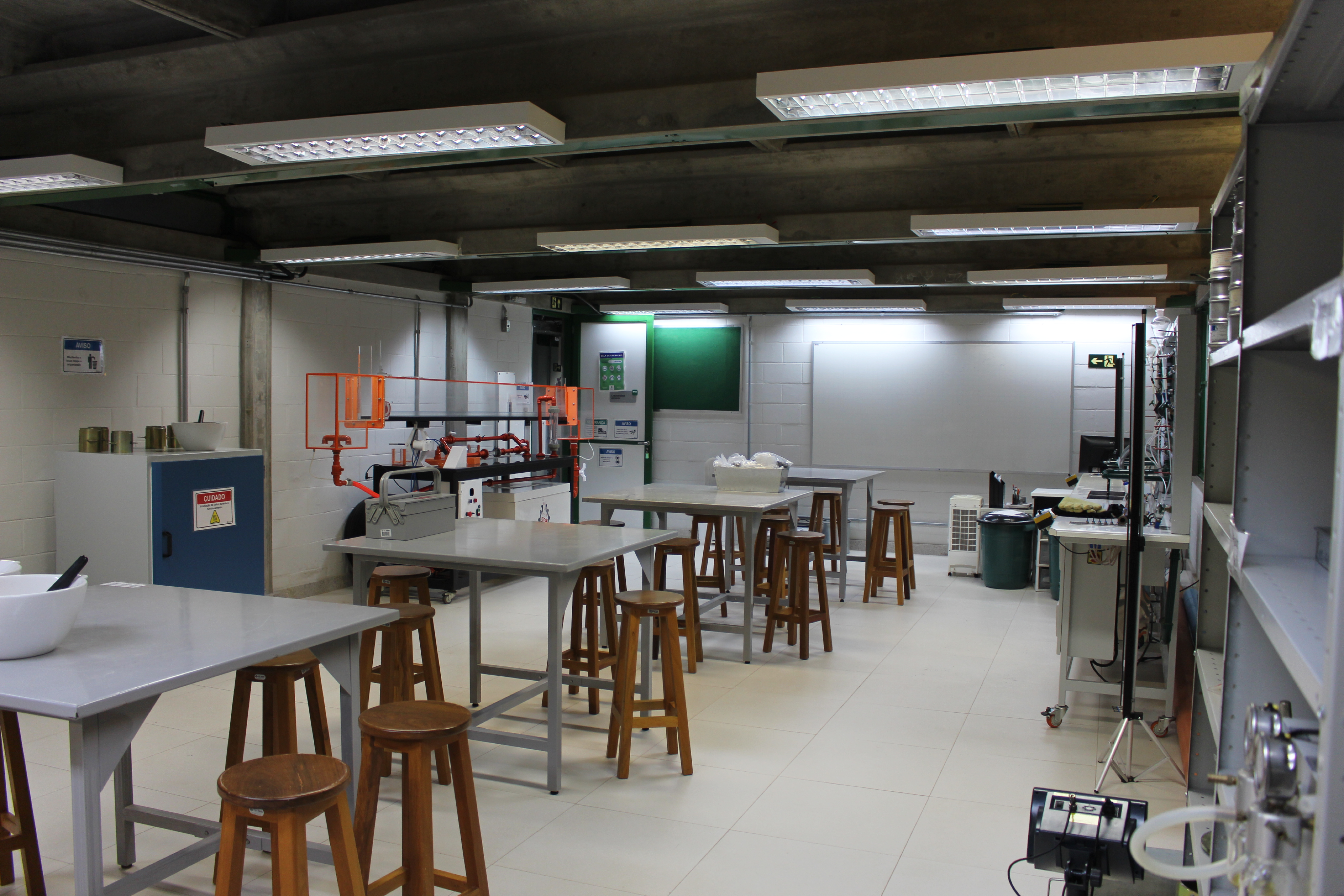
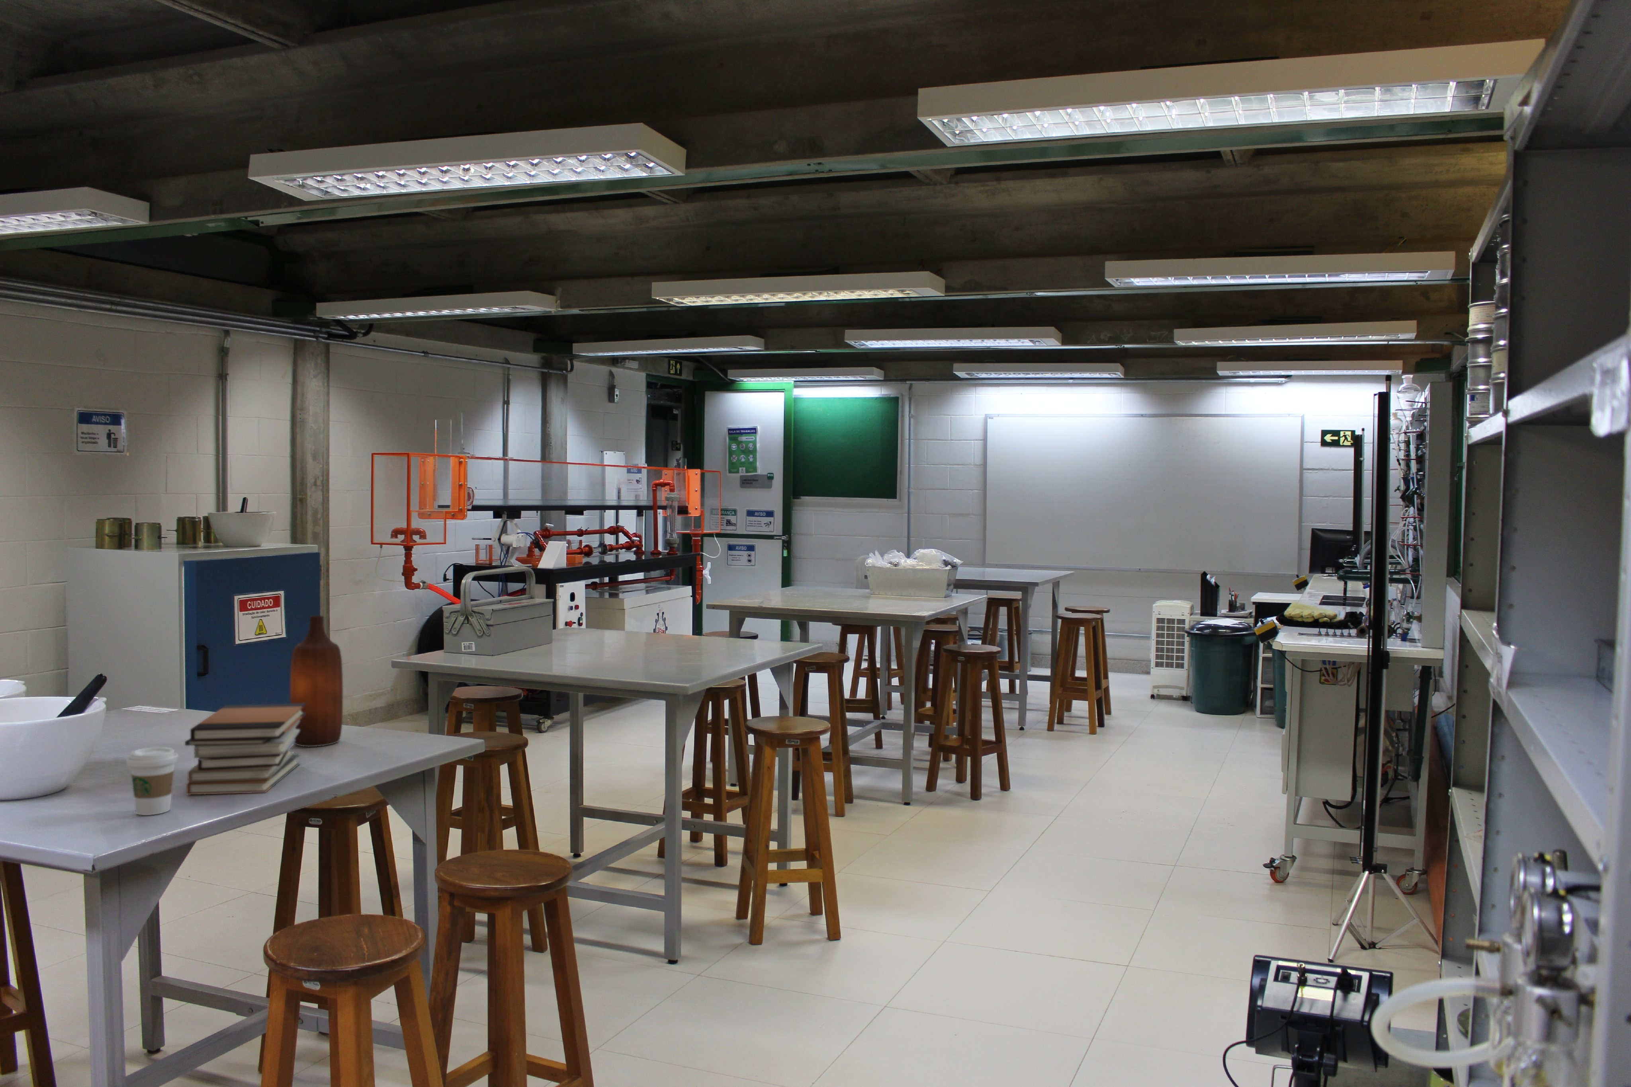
+ coffee cup (153, 781)
+ book stack (249, 746)
+ bottle (317, 679)
